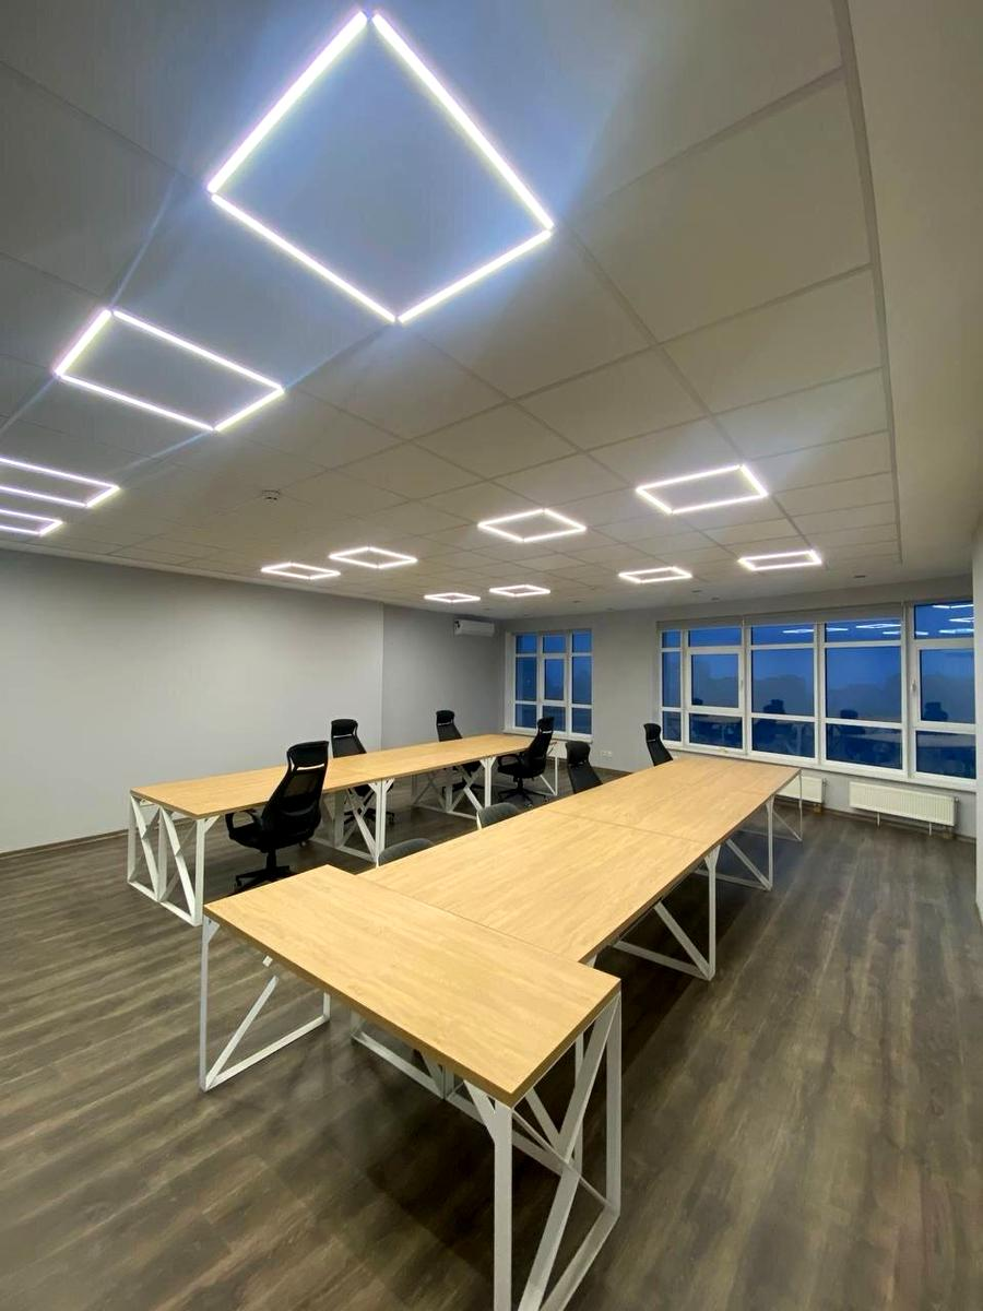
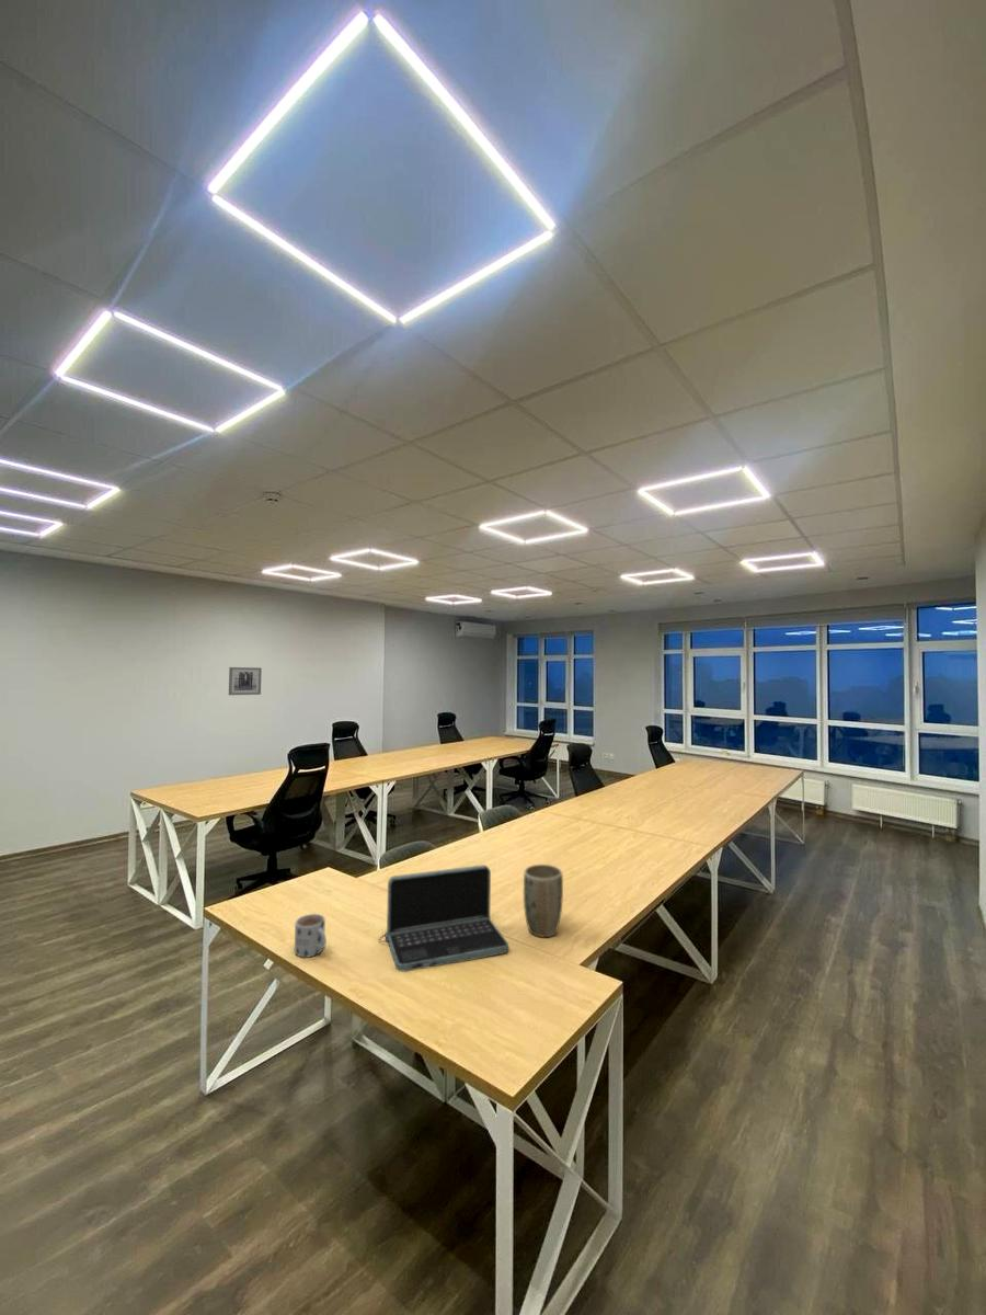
+ wall art (245, 681)
+ laptop (442, 911)
+ plant pot (542, 900)
+ mug (312, 936)
